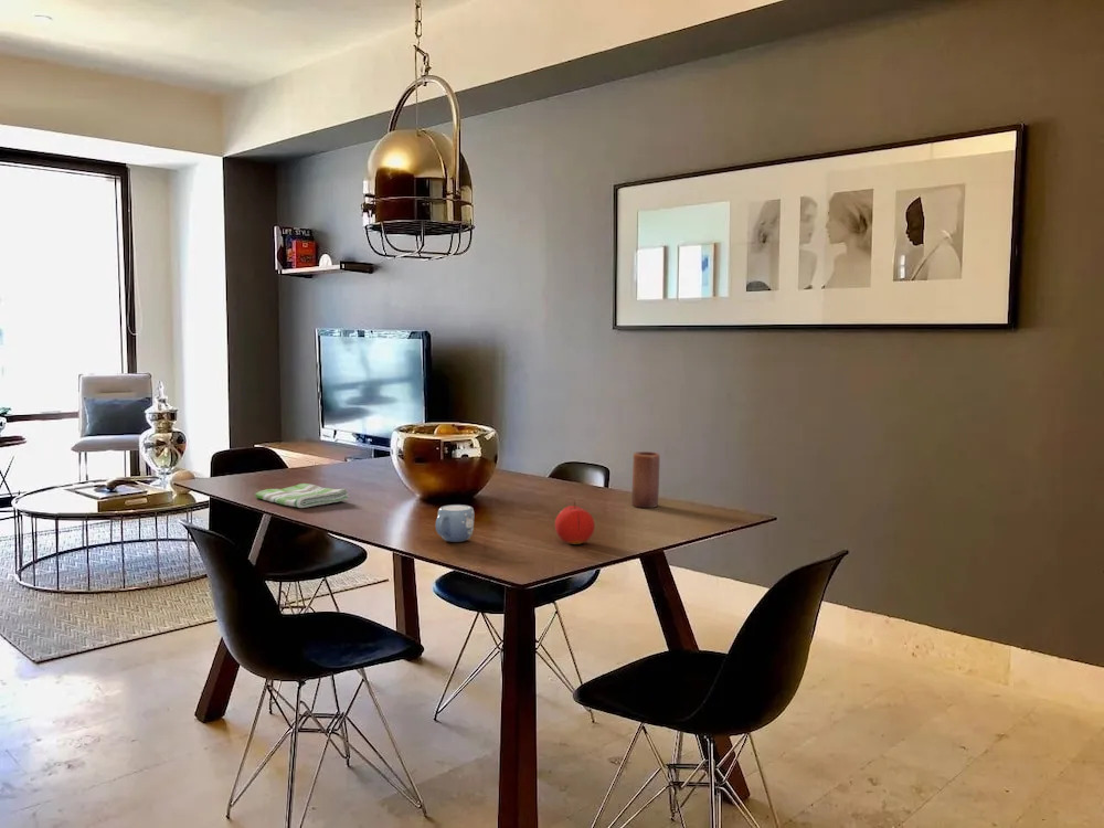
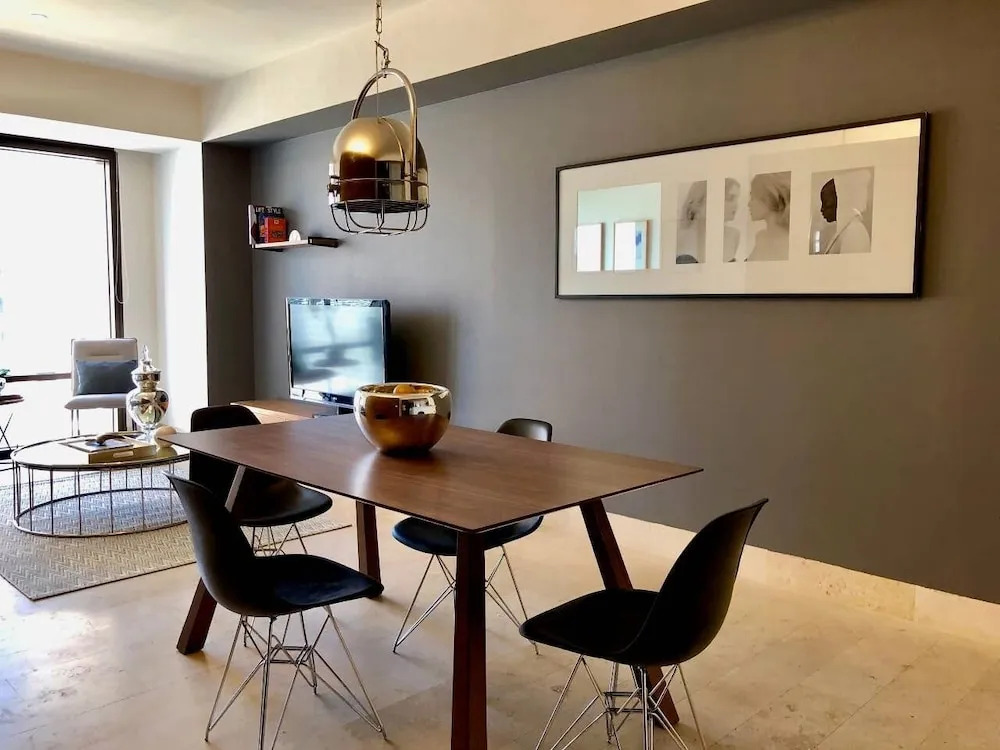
- candle (645, 479)
- fruit (574, 521)
- dish towel (301, 493)
- mug (452, 524)
